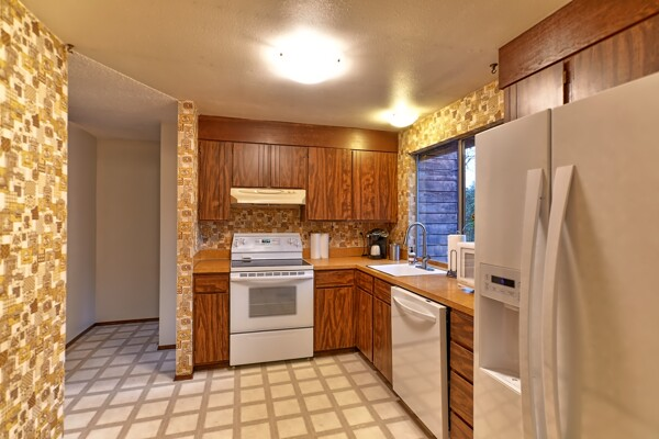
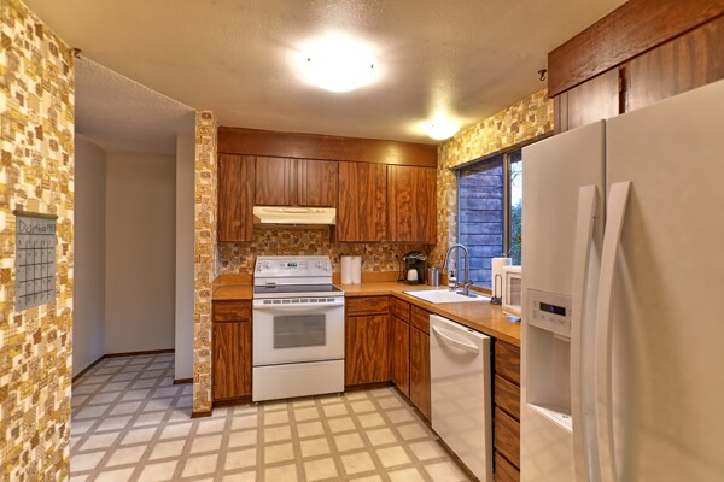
+ calendar (36, 248)
